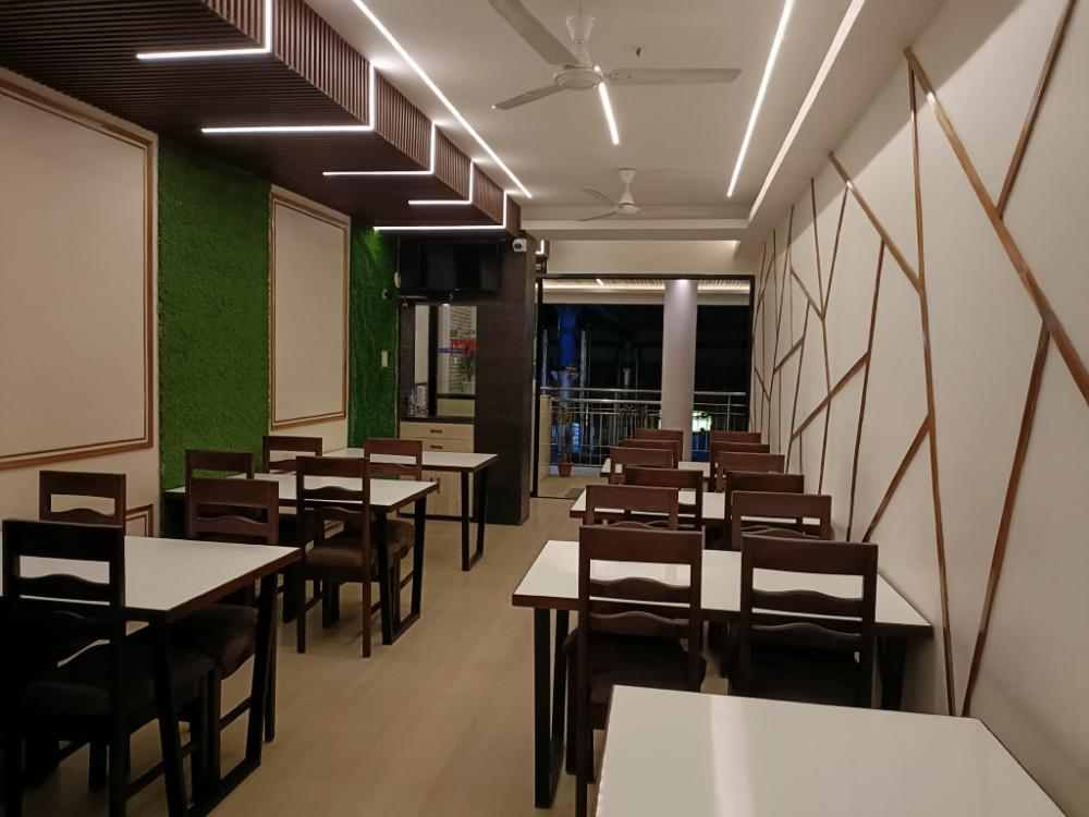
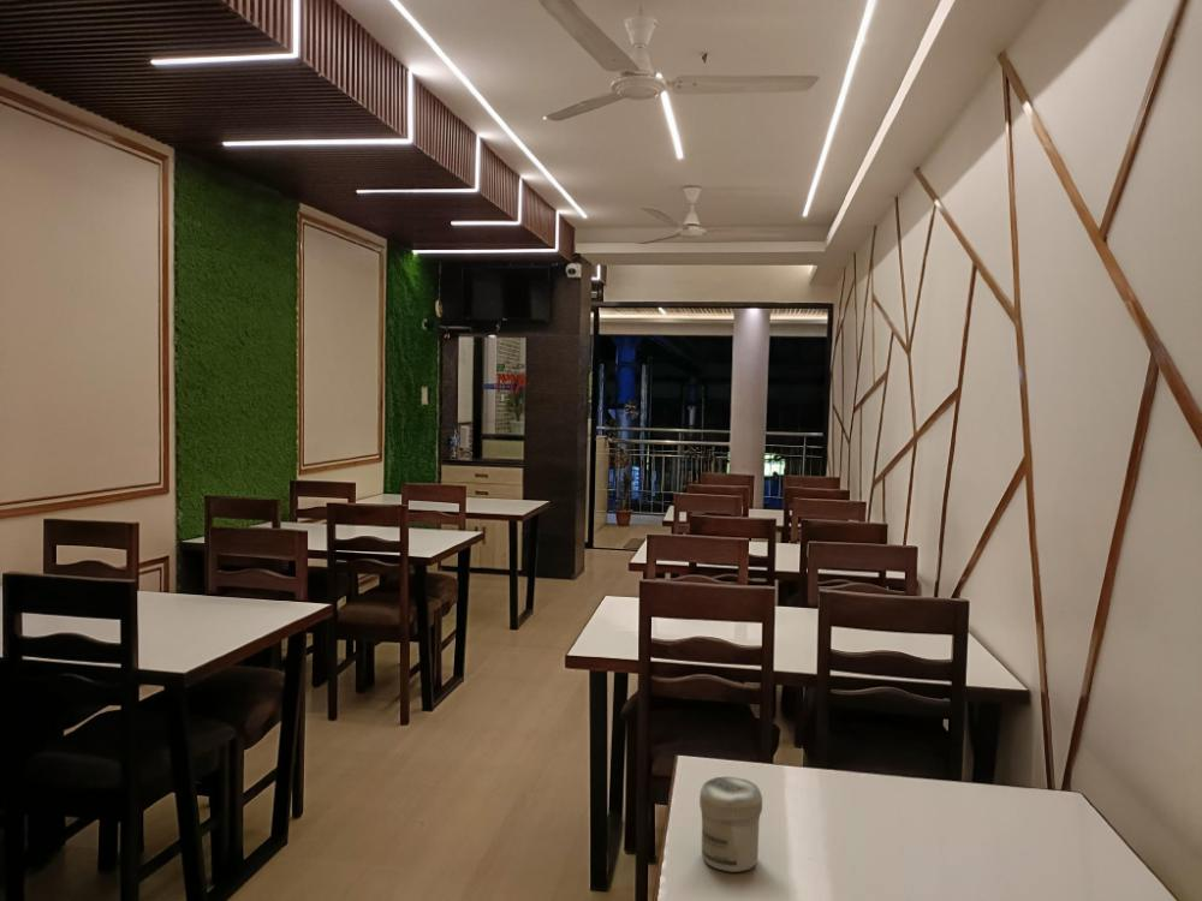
+ jar (730, 823)
